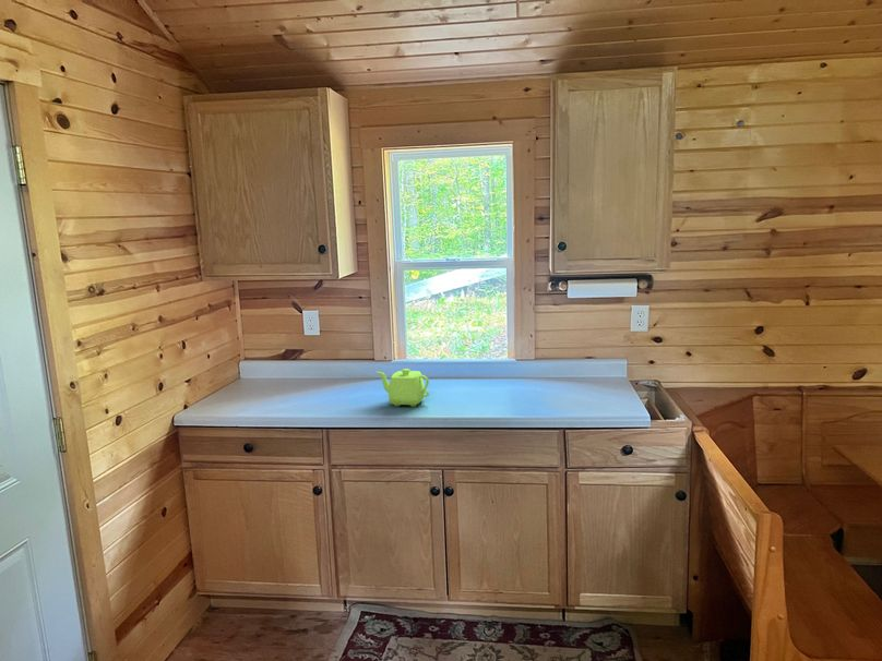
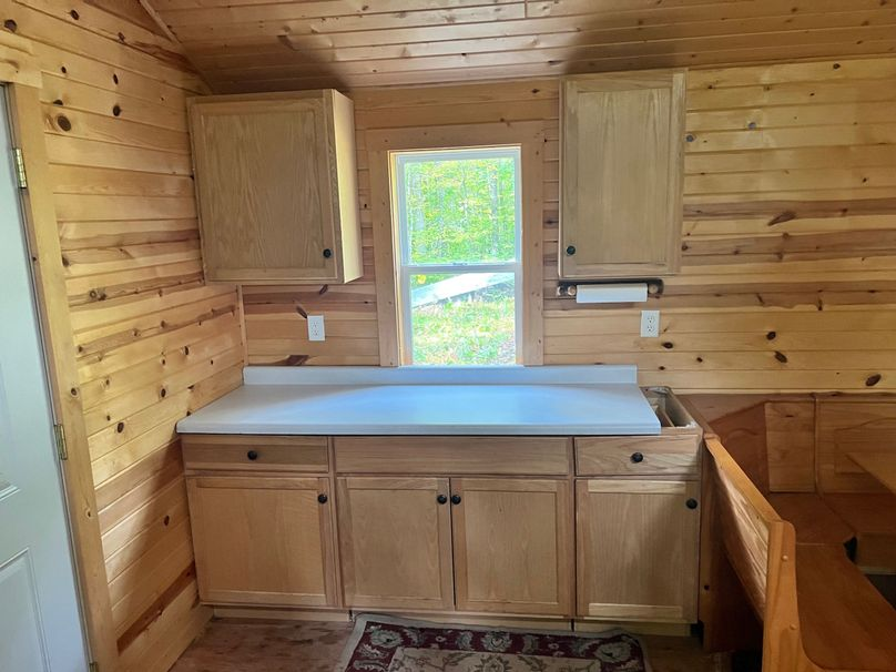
- teapot (402, 386)
